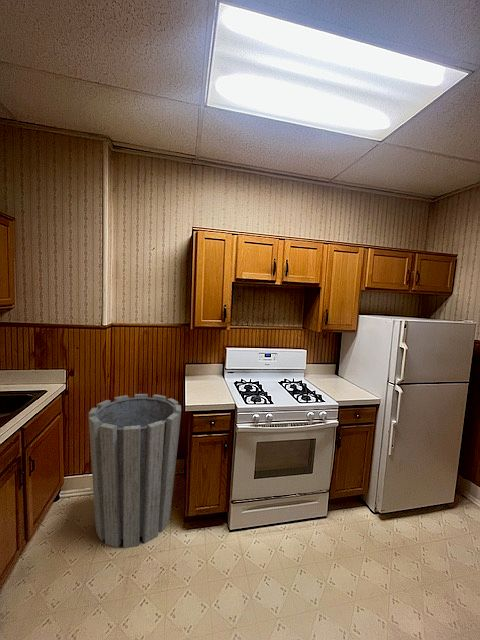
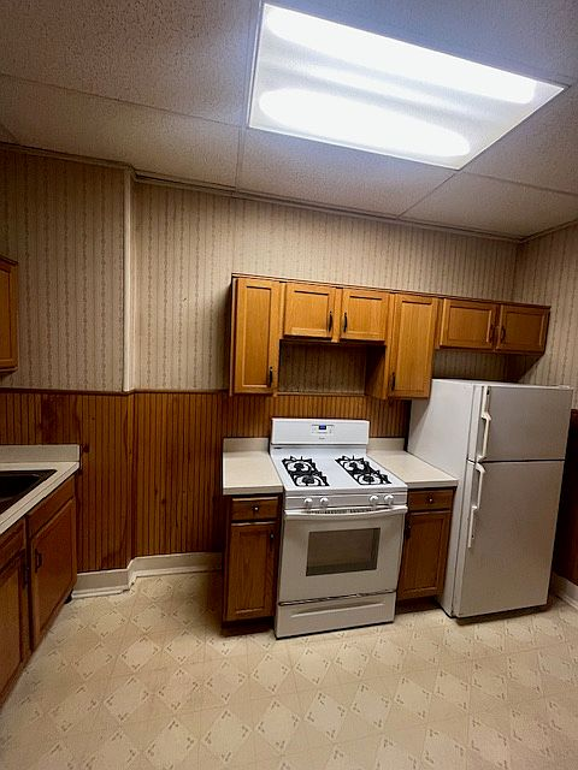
- trash can (135, 464)
